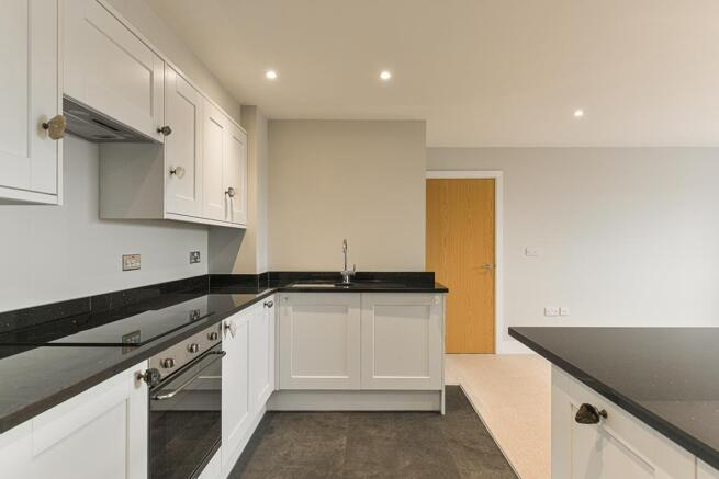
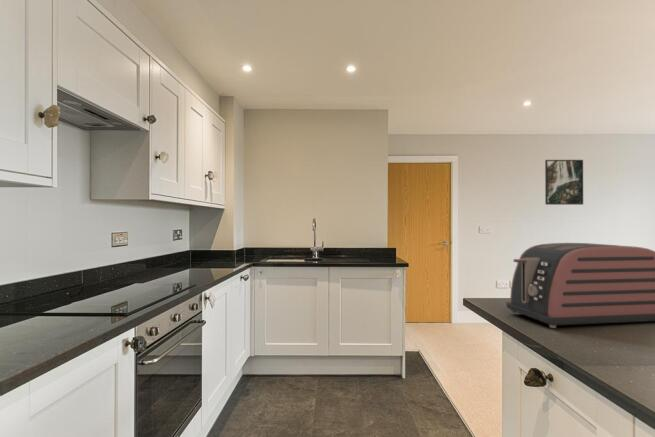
+ toaster (584, 280)
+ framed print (564, 182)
